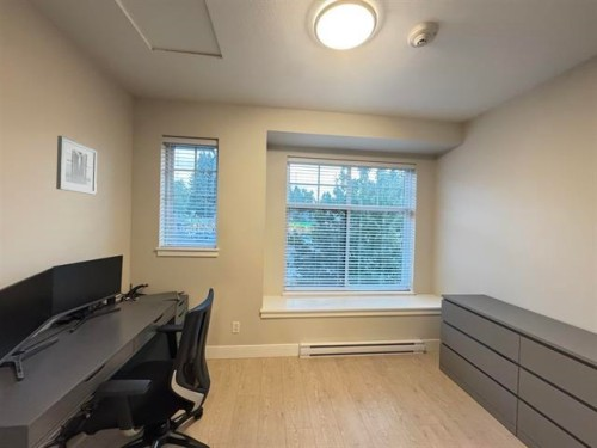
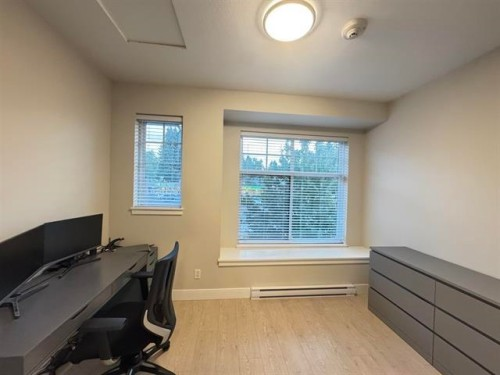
- wall art (78, 167)
